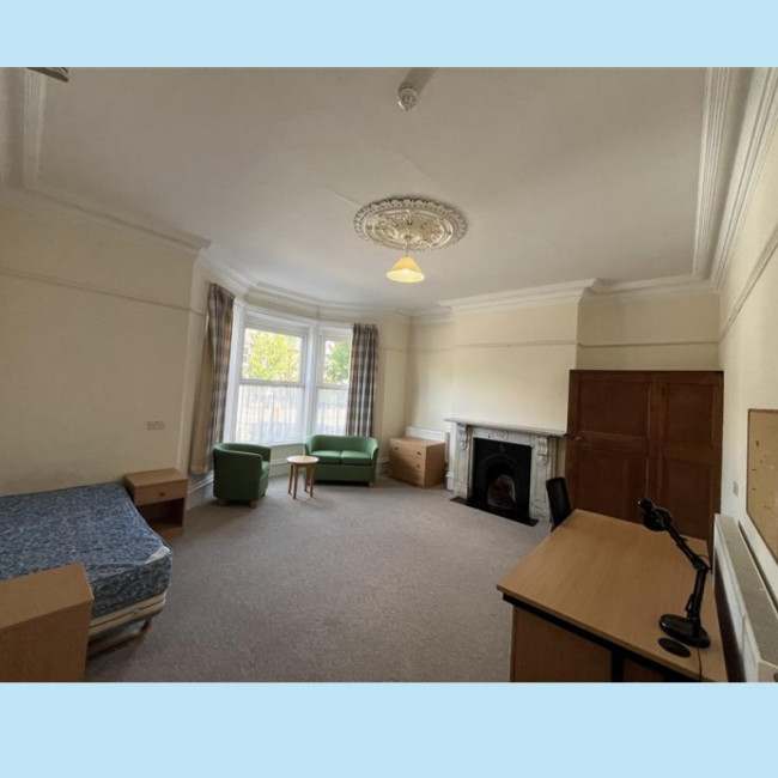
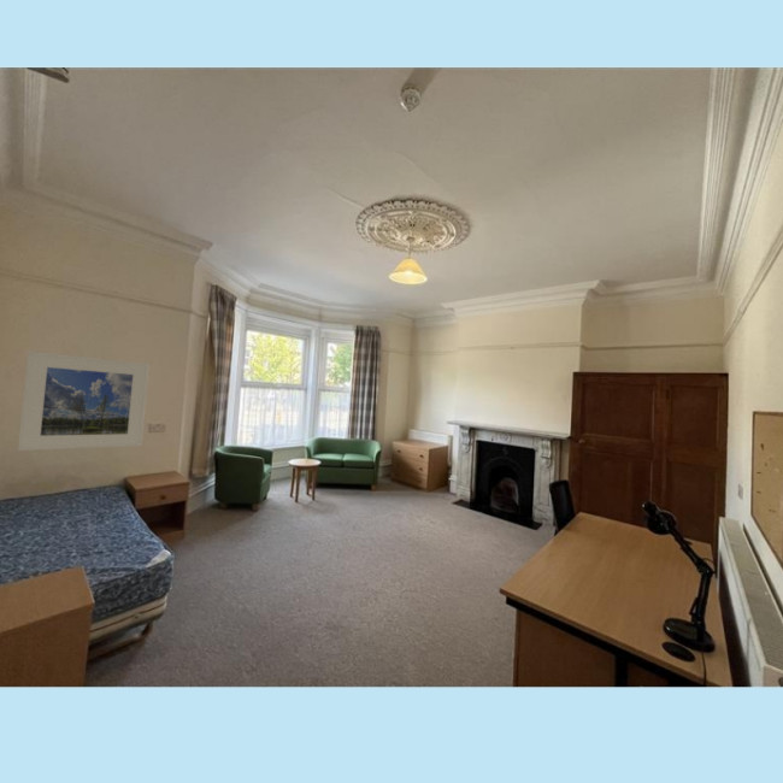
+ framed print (89, 402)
